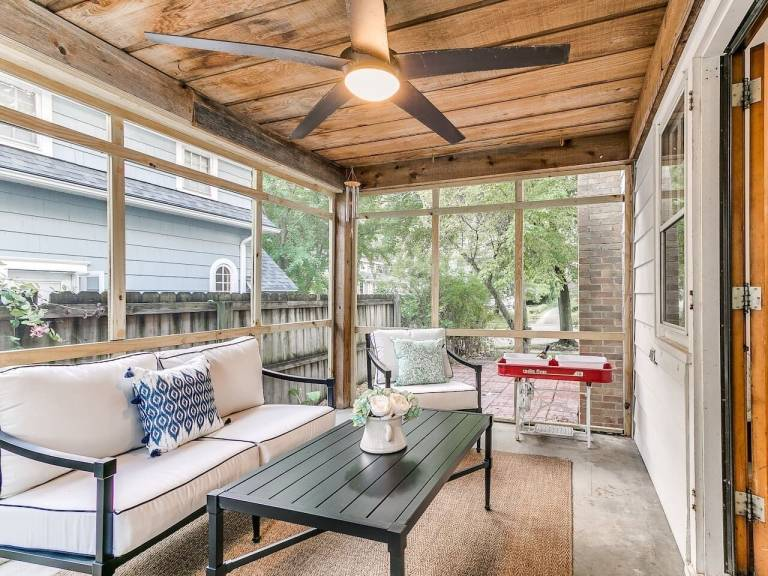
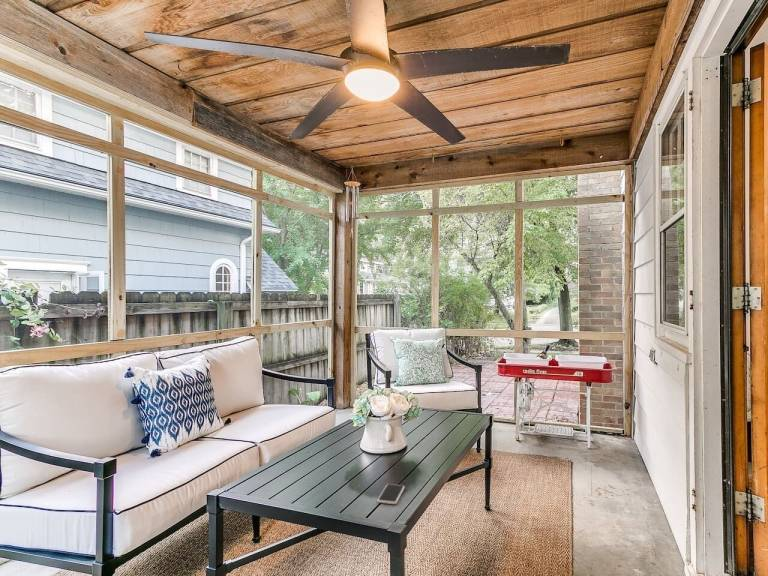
+ smartphone (391, 493)
